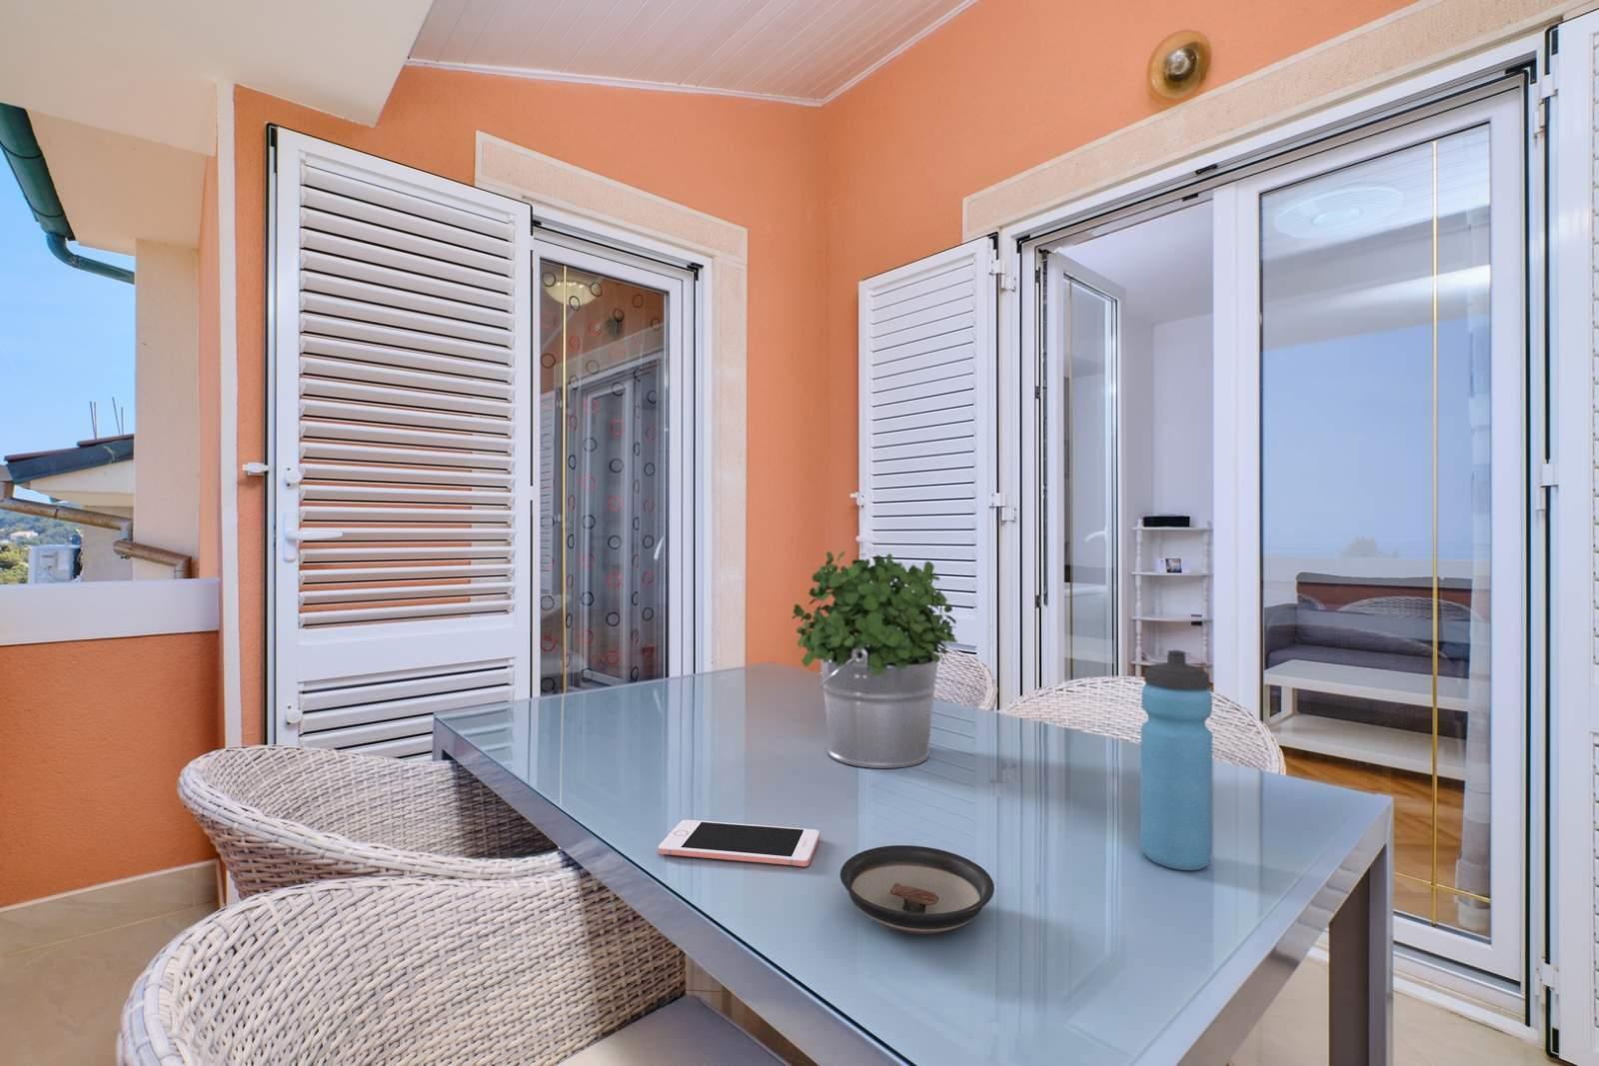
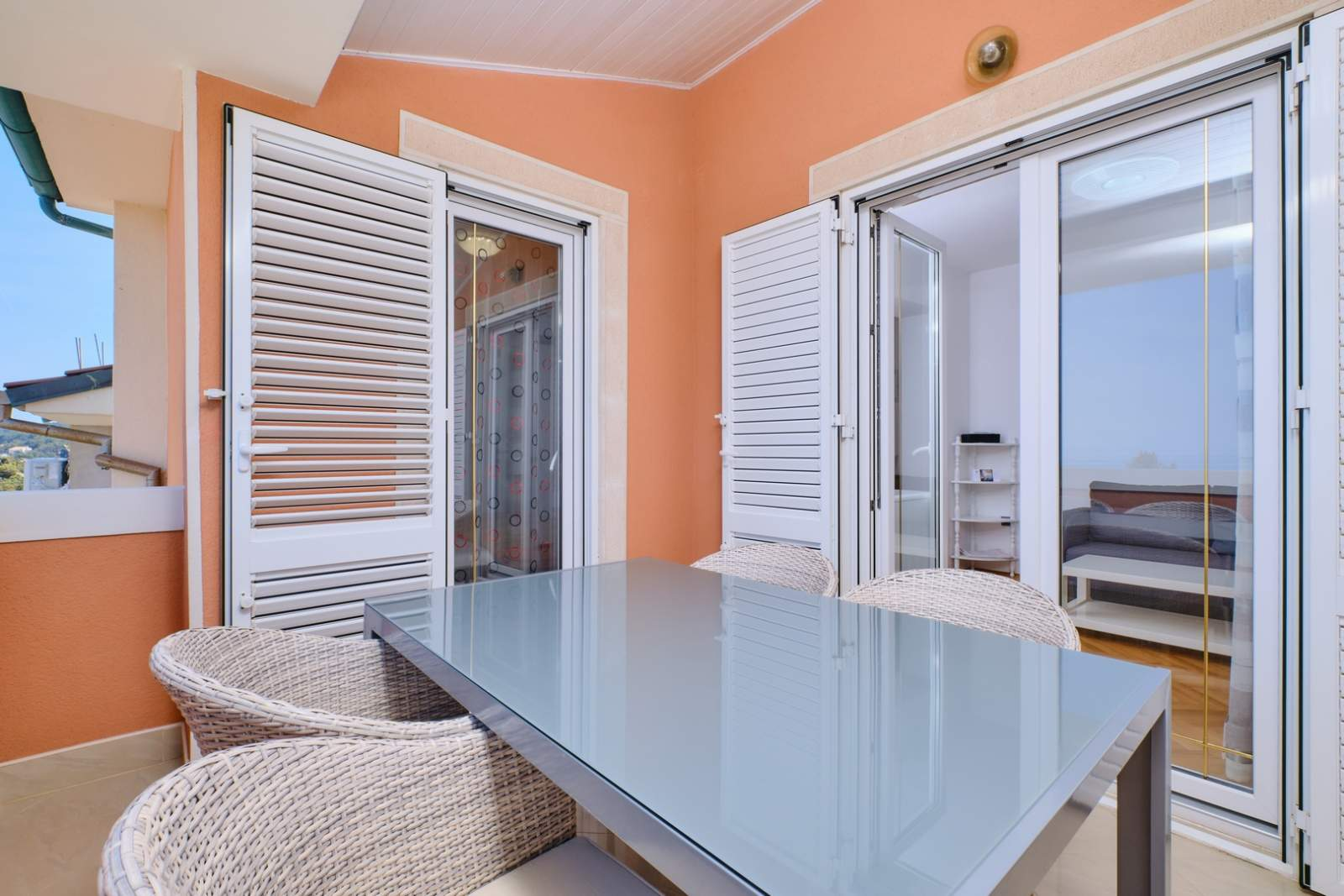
- cell phone (740, 841)
- saucer (915, 895)
- potted plant (867, 652)
- water bottle (1175, 754)
